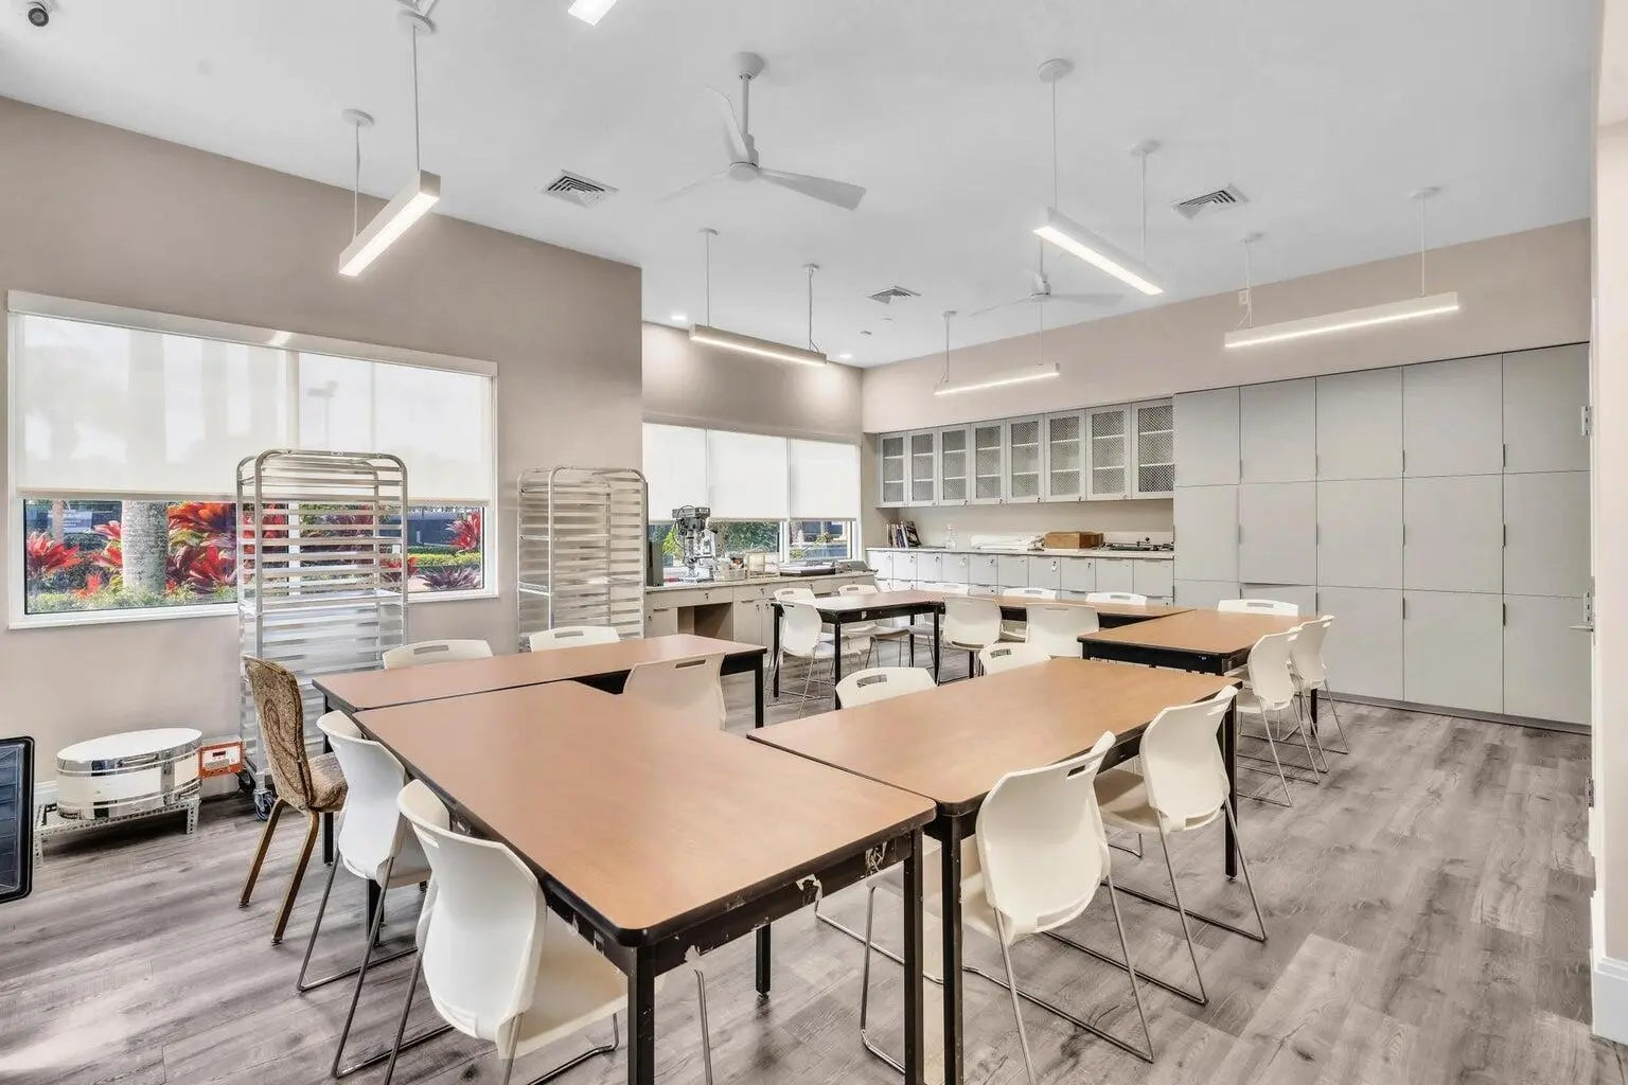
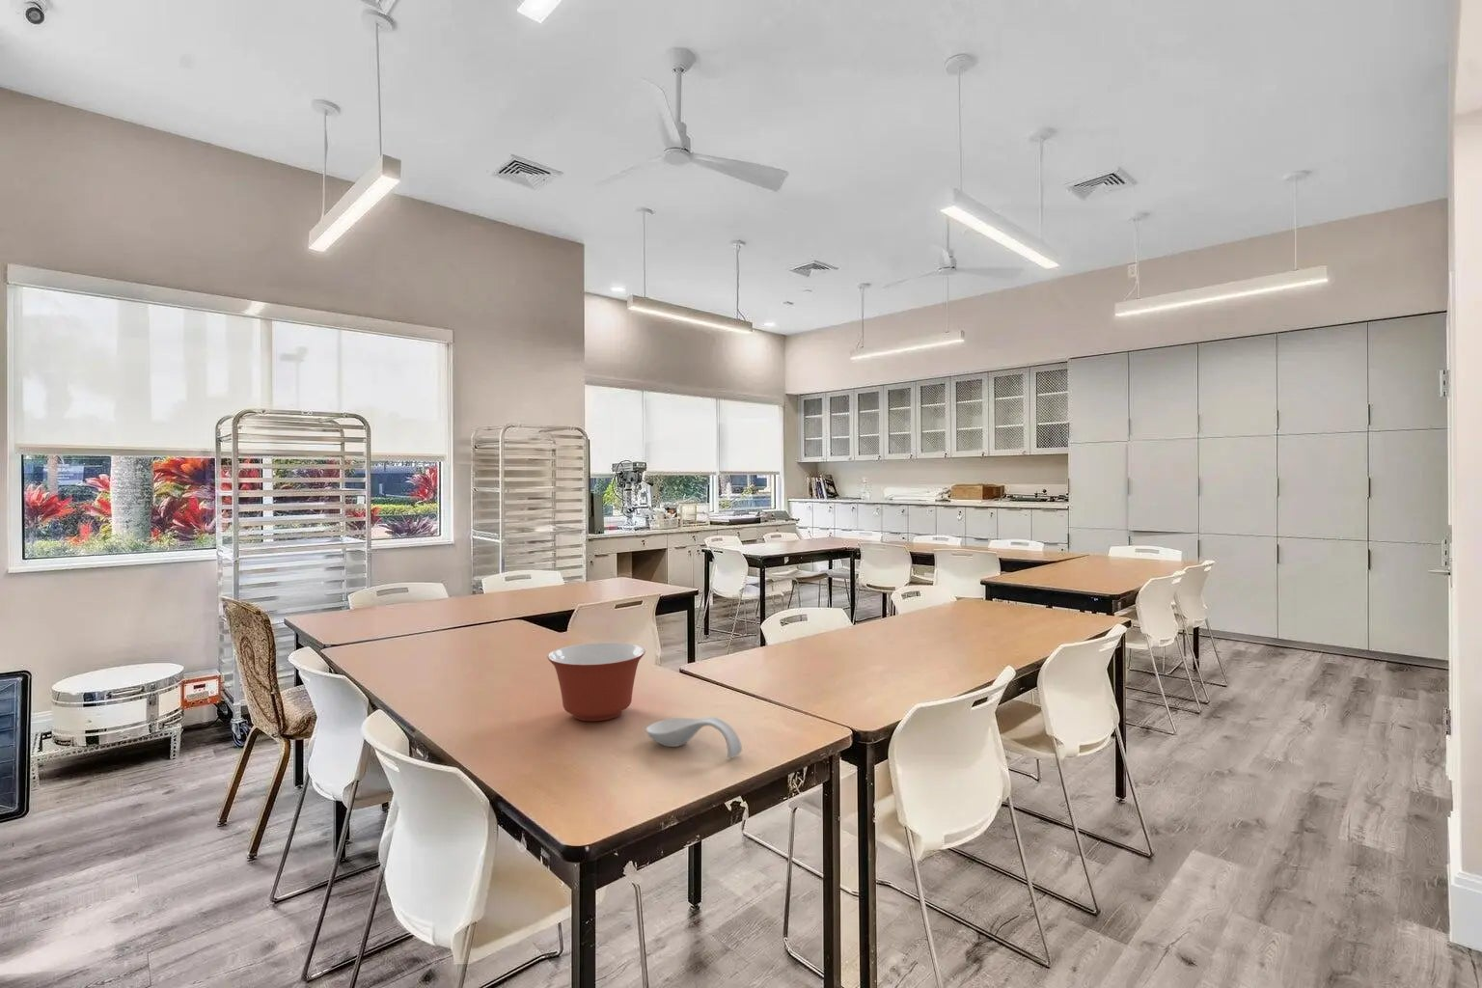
+ spoon rest (692, 730)
+ mixing bowl (598, 683)
